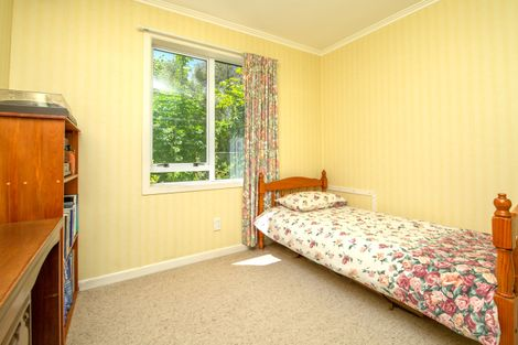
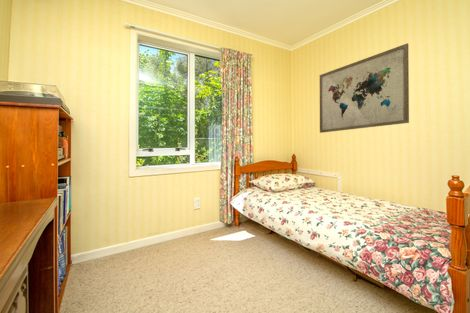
+ wall art (357, 95)
